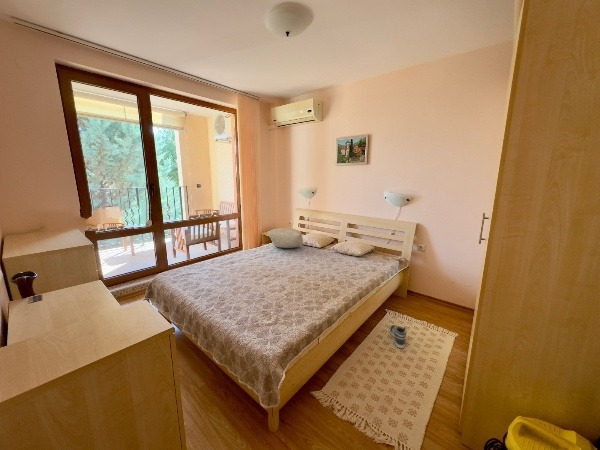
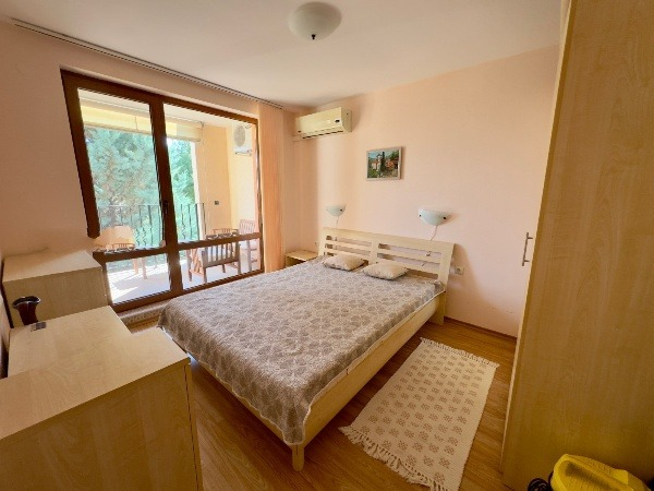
- pillow (286, 238)
- sneaker (398, 330)
